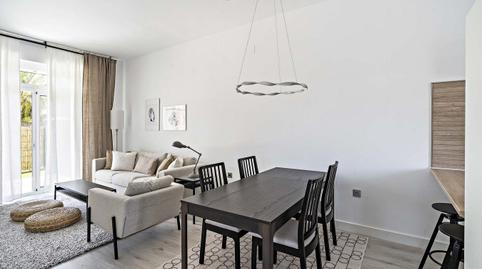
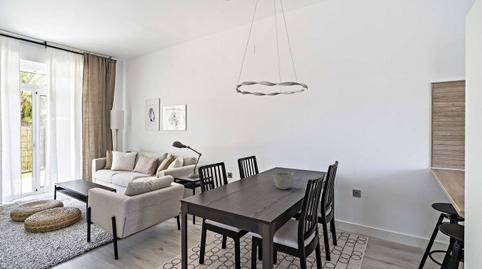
+ bowl (283, 180)
